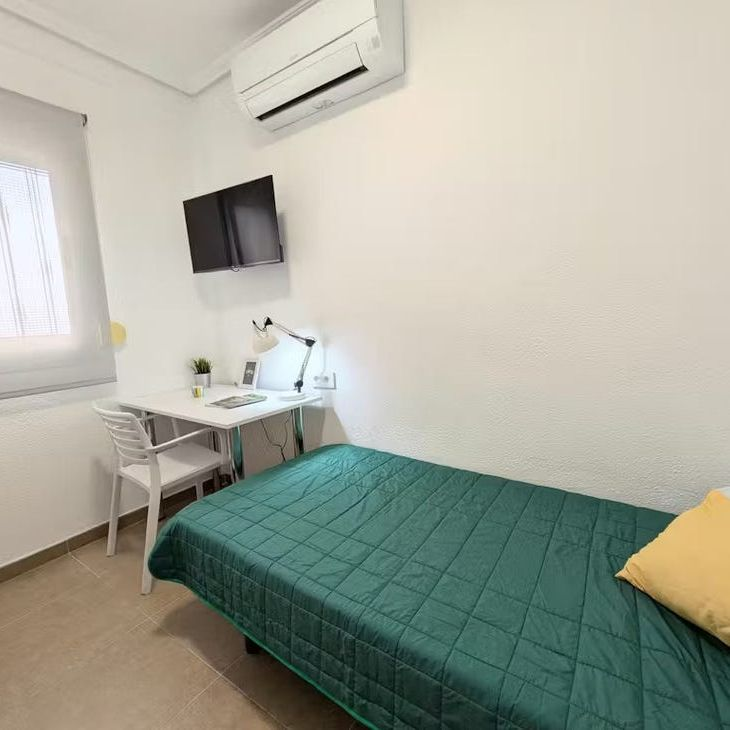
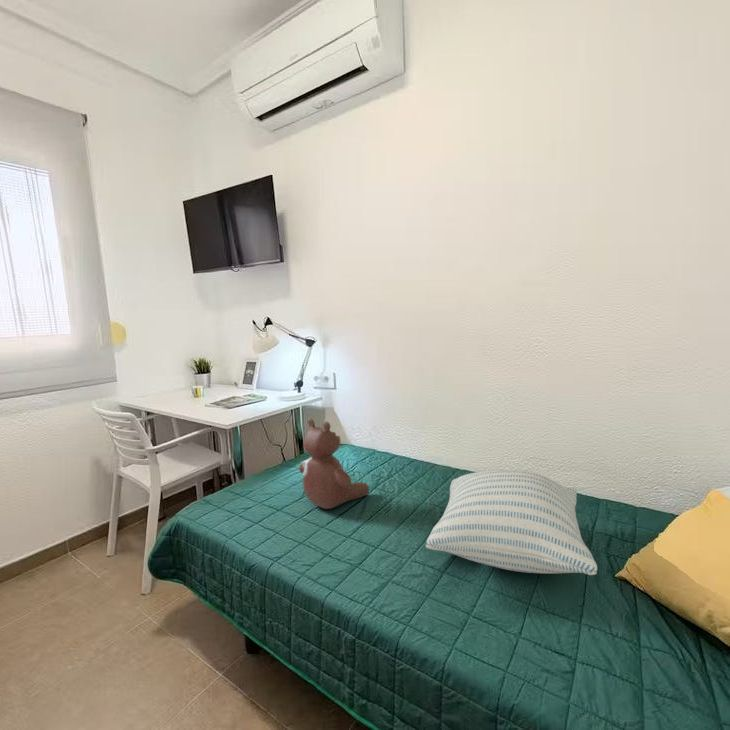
+ stuffed bear (332, 459)
+ pillow (508, 516)
